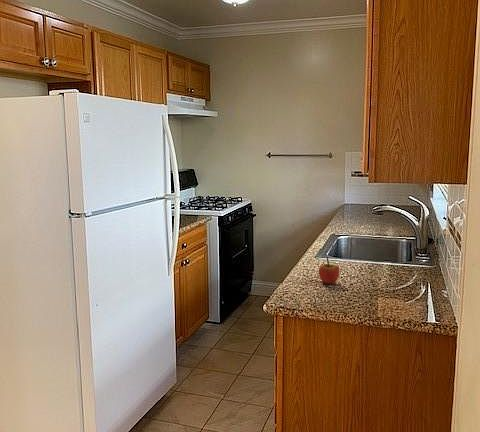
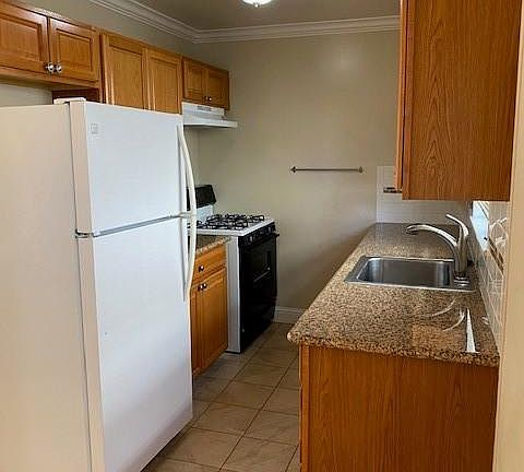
- apple (328, 270)
